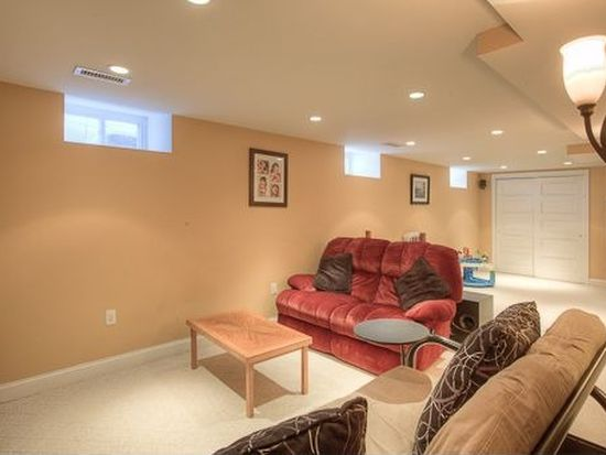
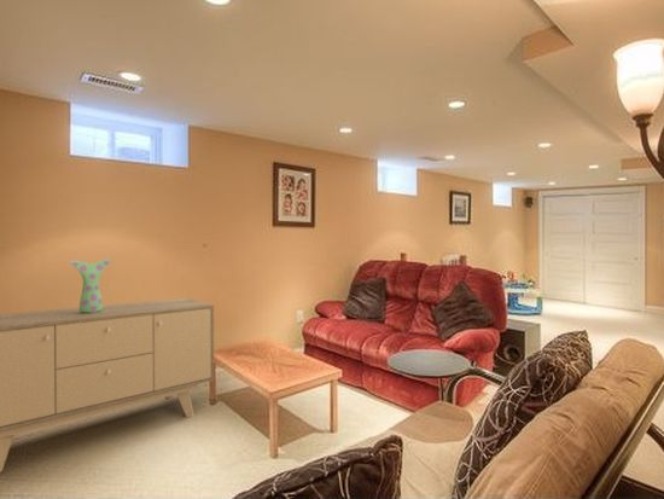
+ sideboard (98, 370)
+ vase (91, 285)
